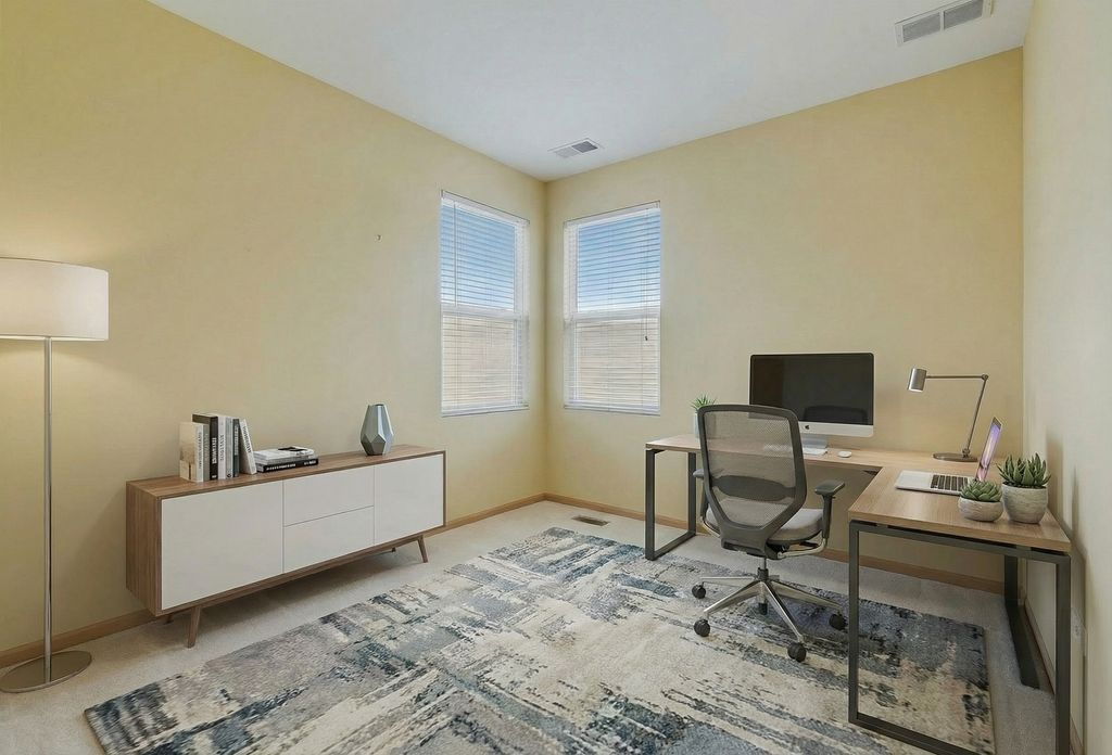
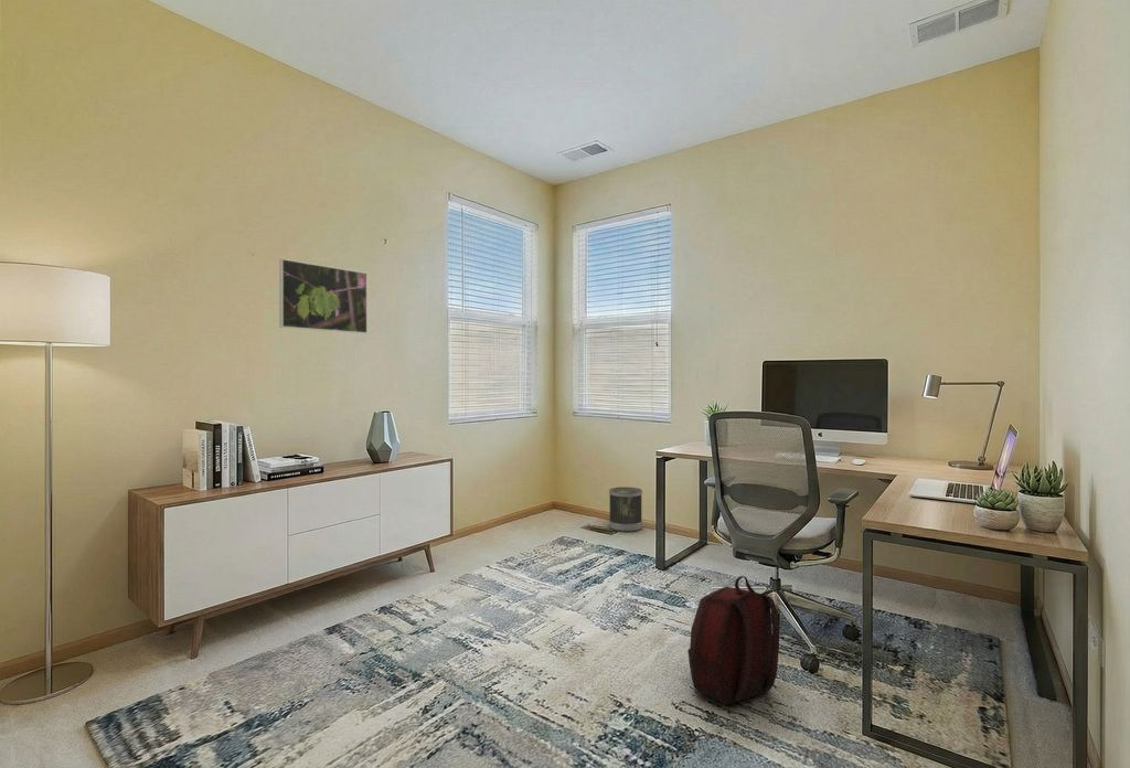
+ backpack (732, 631)
+ wastebasket (625, 509)
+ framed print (326, 298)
